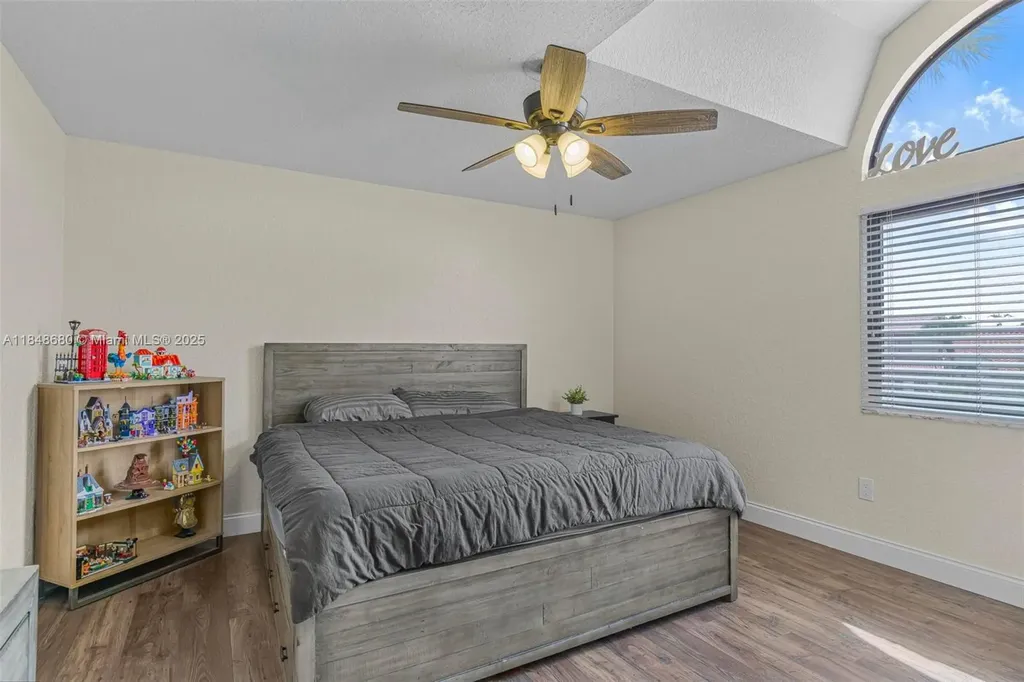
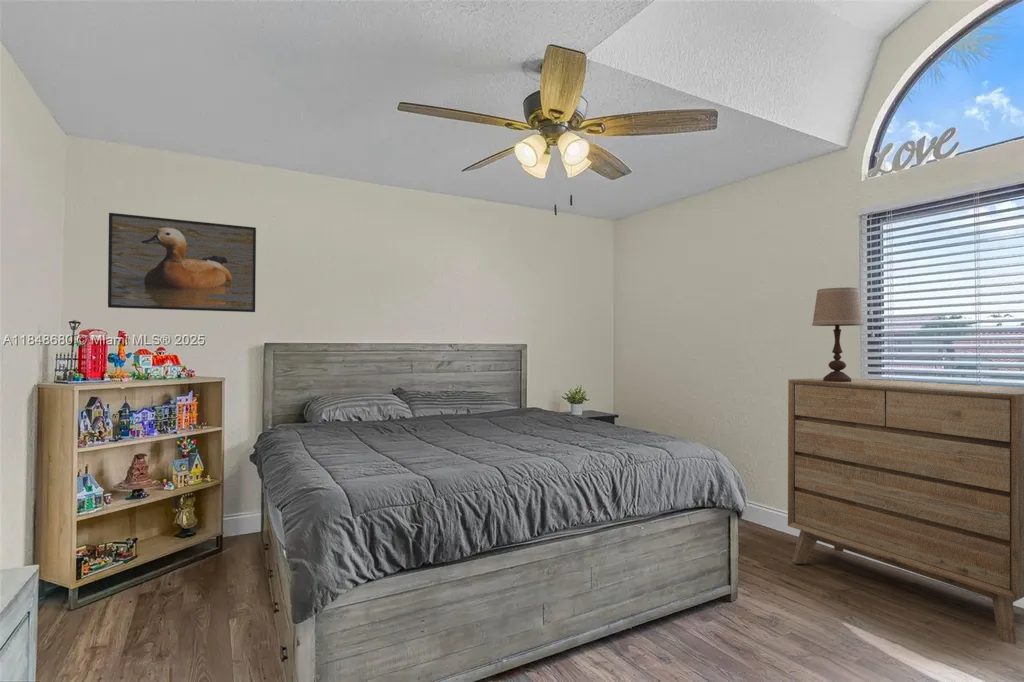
+ table lamp (837, 334)
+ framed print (186, 265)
+ dresser (907, 485)
